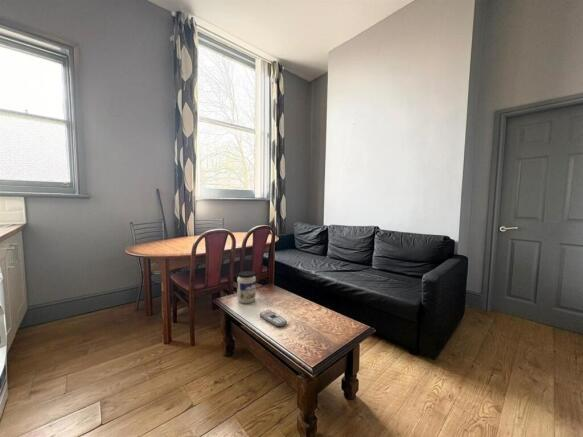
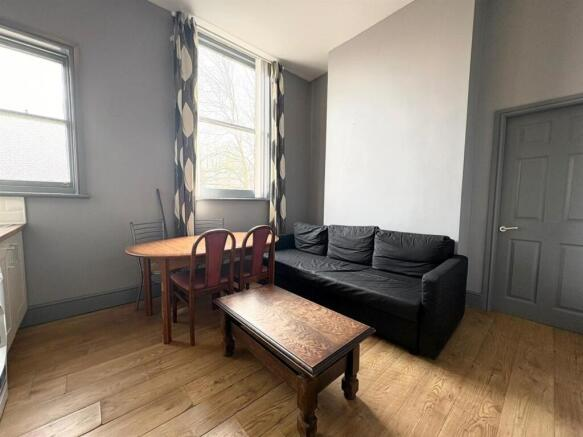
- remote control (273, 318)
- jar (246, 286)
